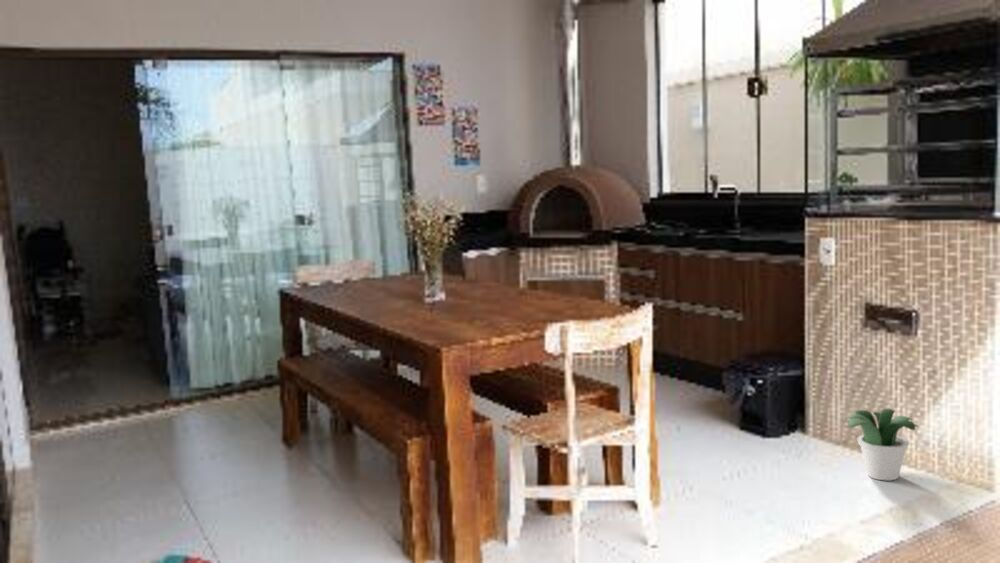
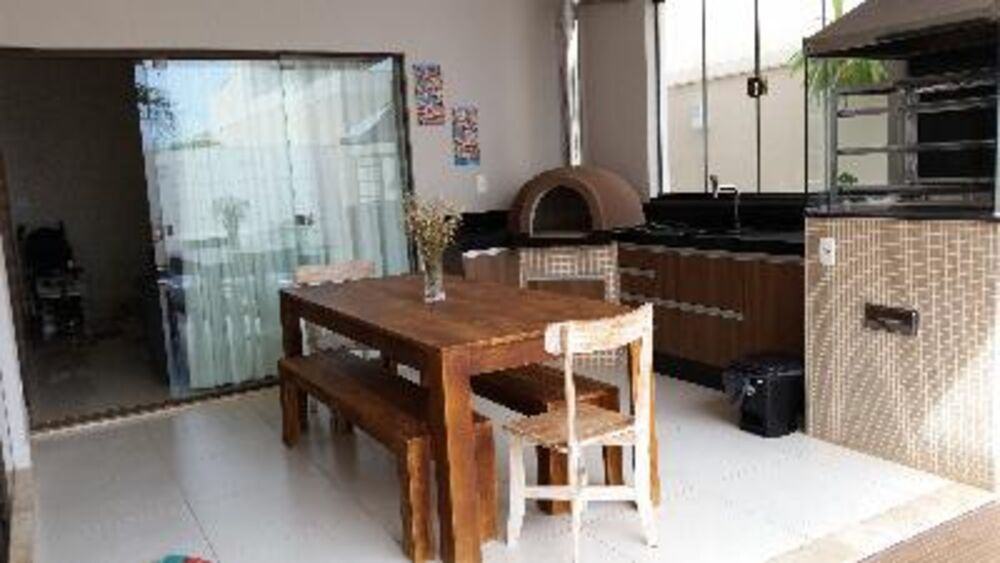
- potted plant (880, 445)
